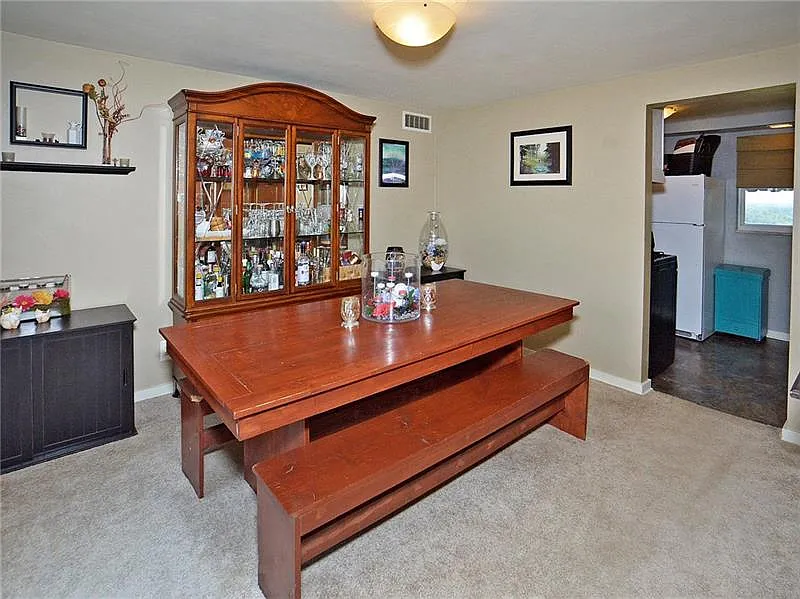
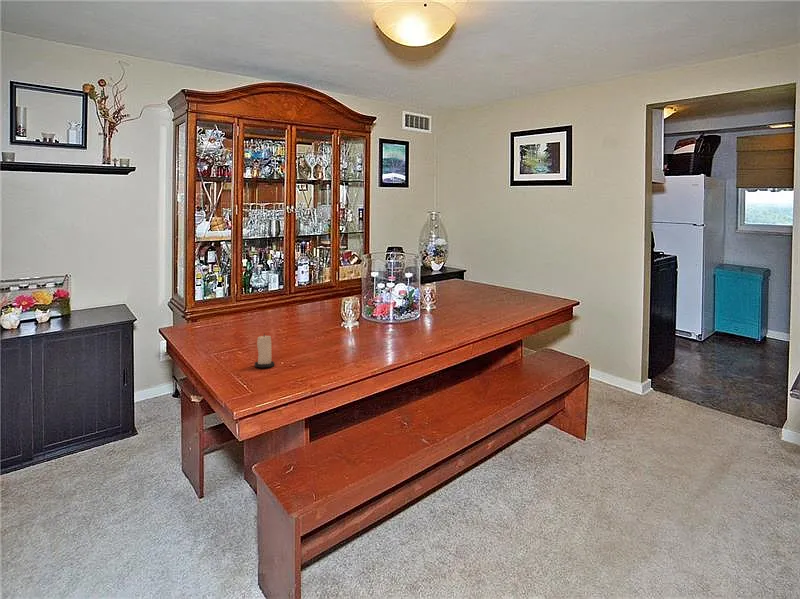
+ candle (264, 349)
